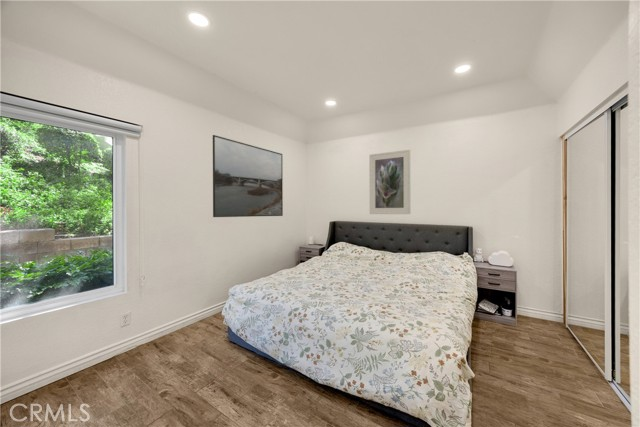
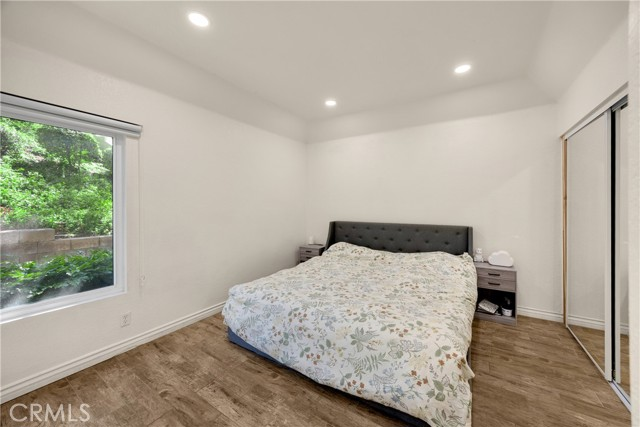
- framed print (389, 183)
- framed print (252, 181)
